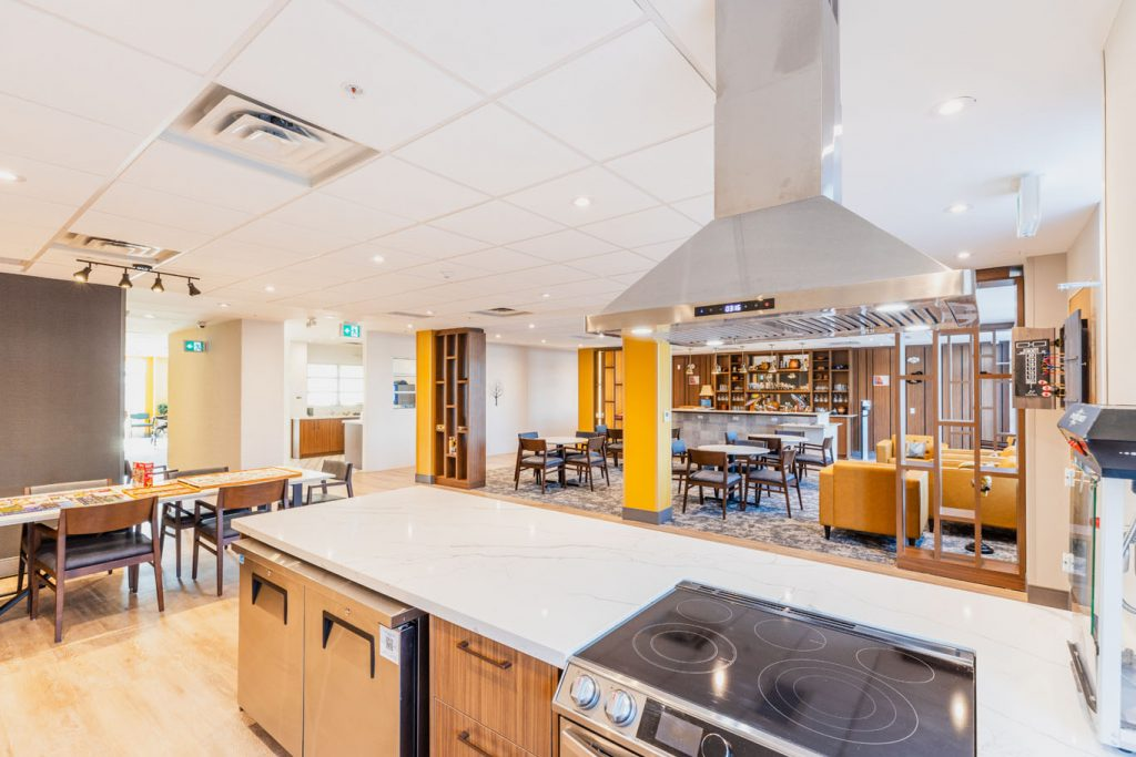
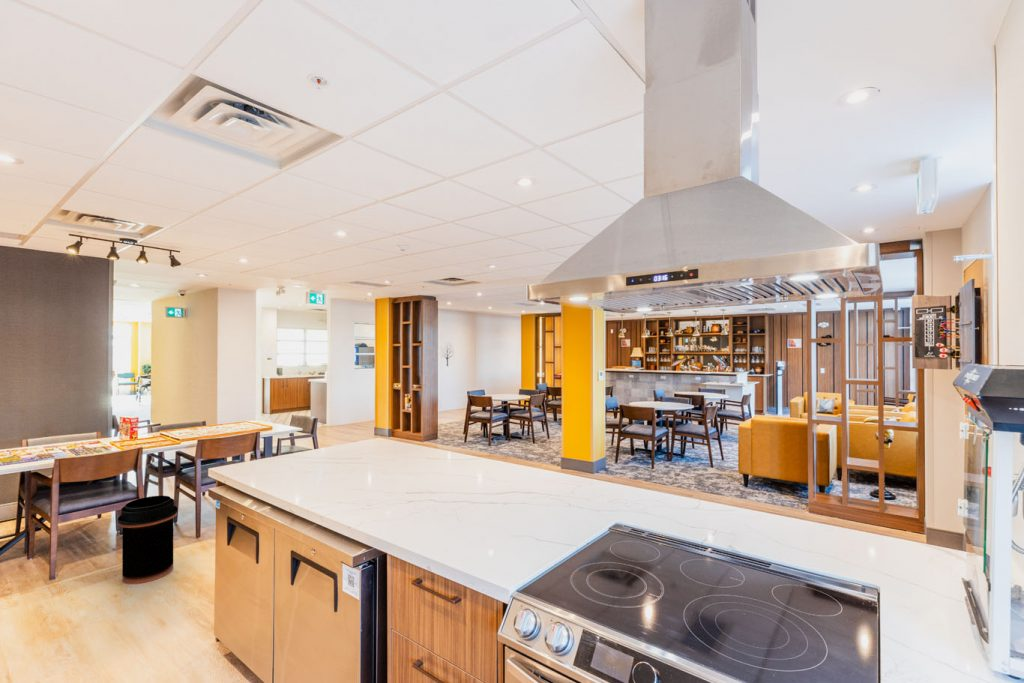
+ trash can (148, 537)
